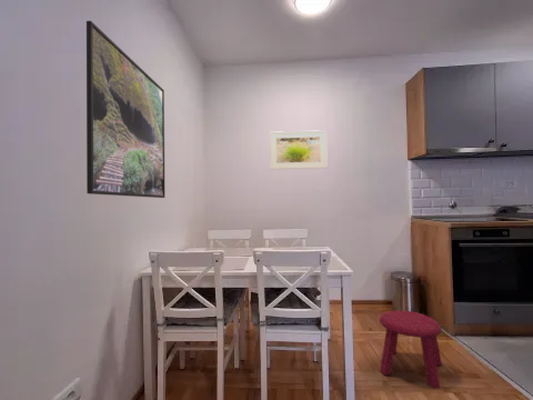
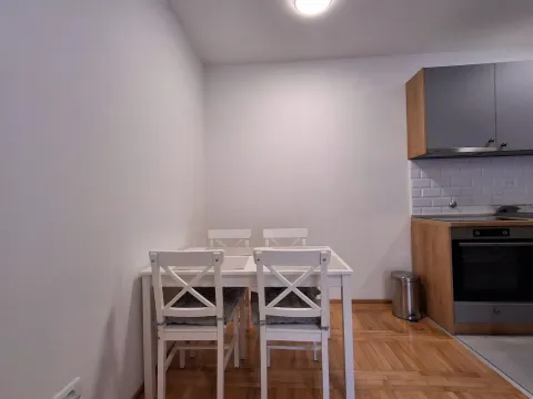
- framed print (298, 150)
- stool (409, 336)
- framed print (134, 129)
